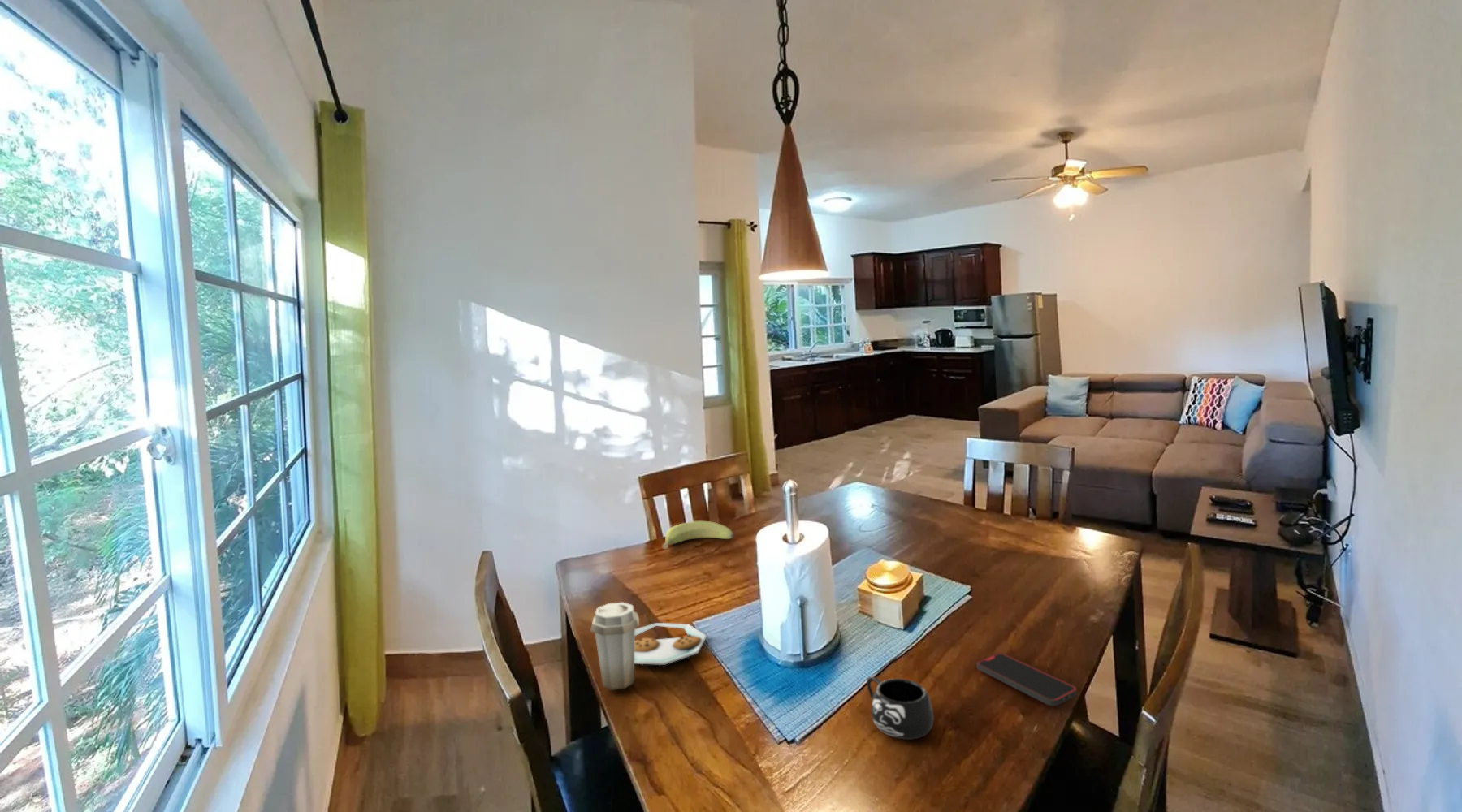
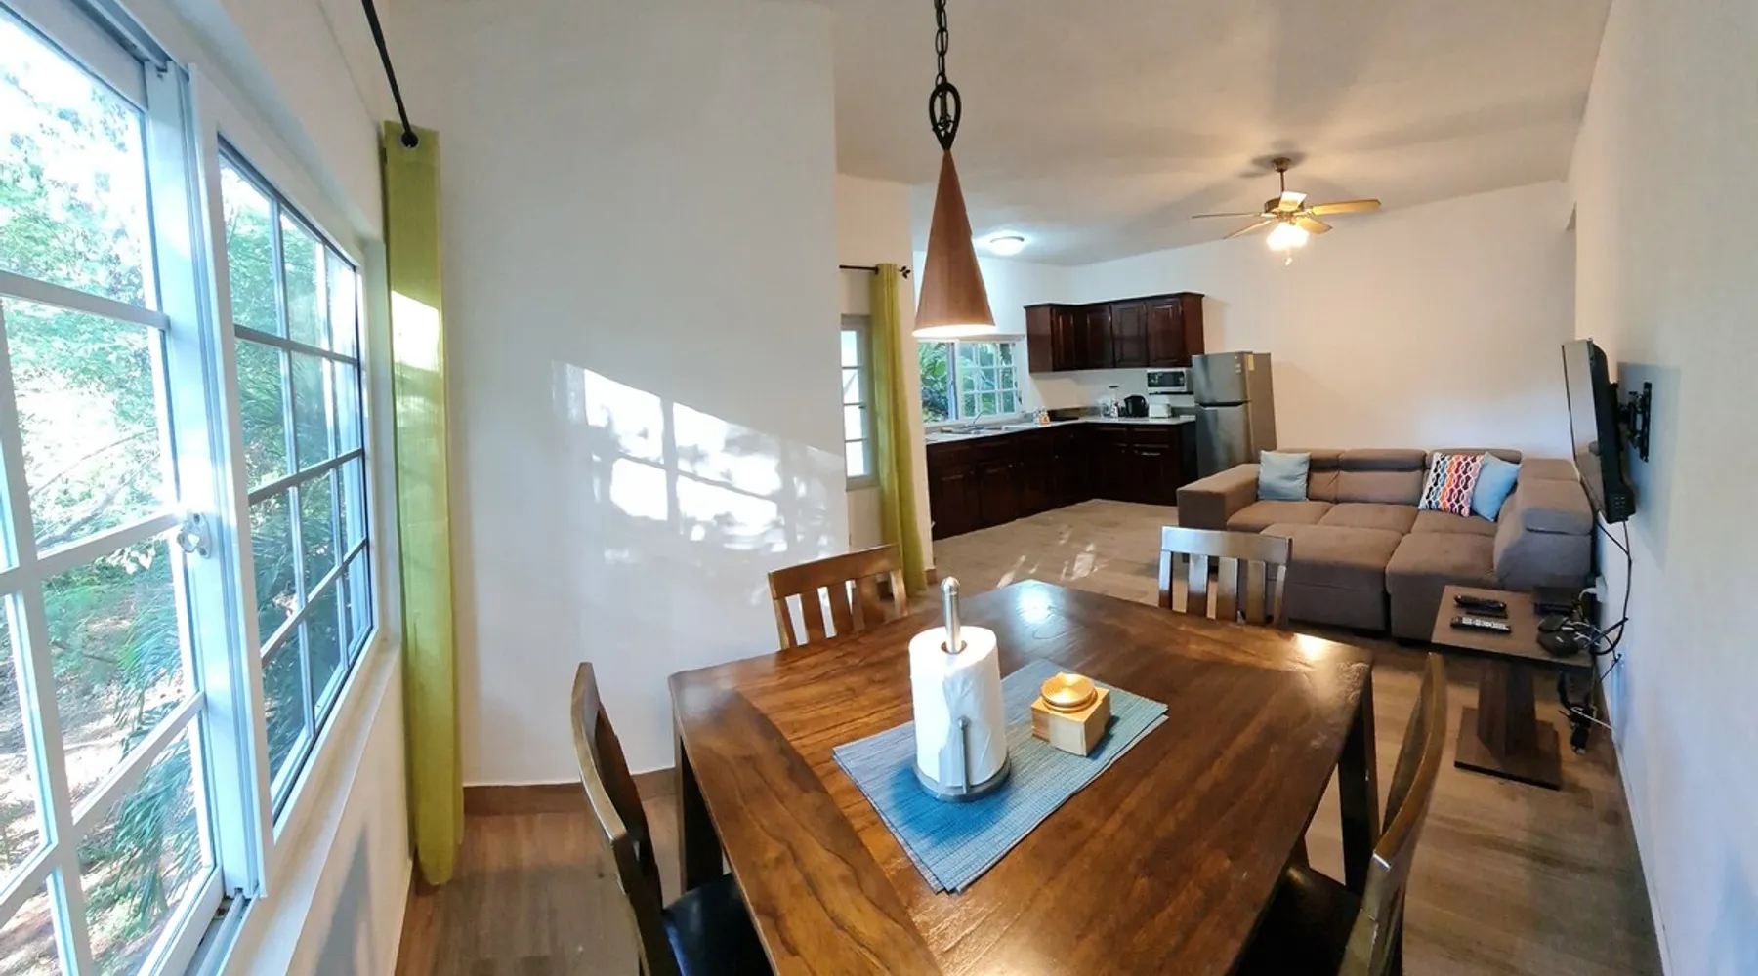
- smartphone (1024, 677)
- banana (693, 533)
- plate (638, 621)
- mug (895, 704)
